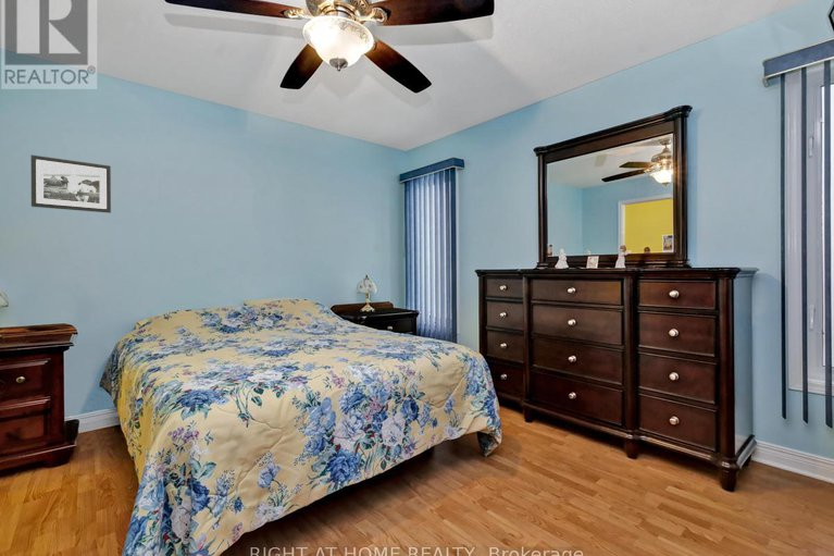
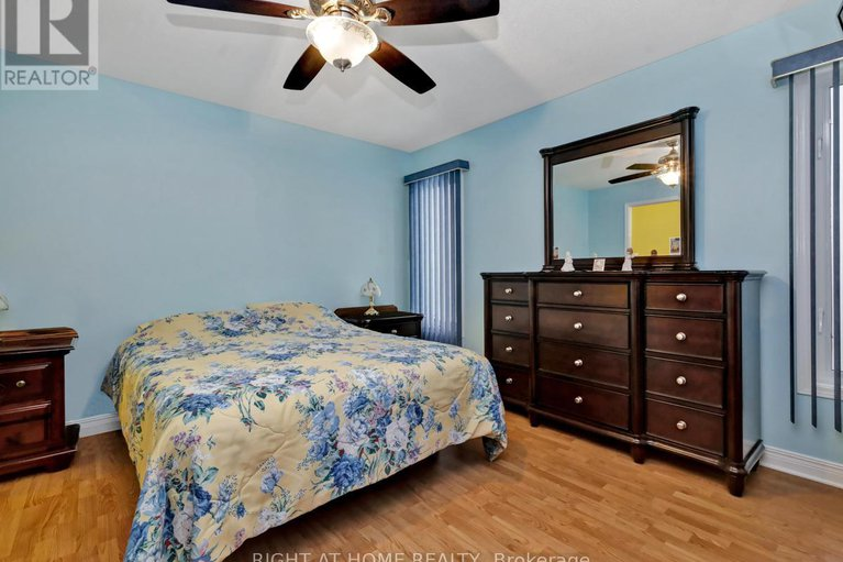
- picture frame (73, 185)
